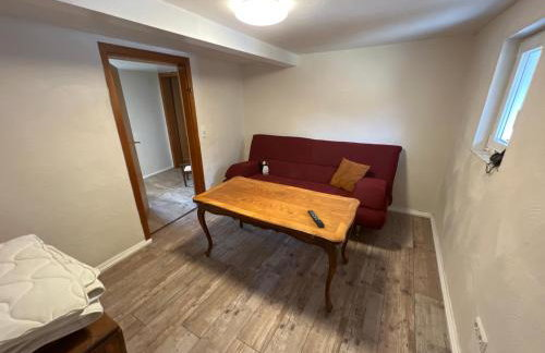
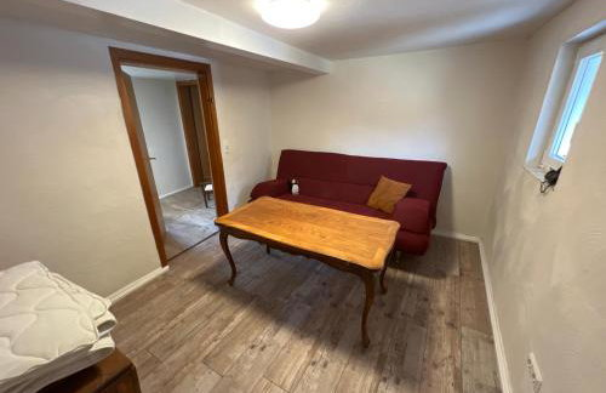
- remote control (315, 218)
